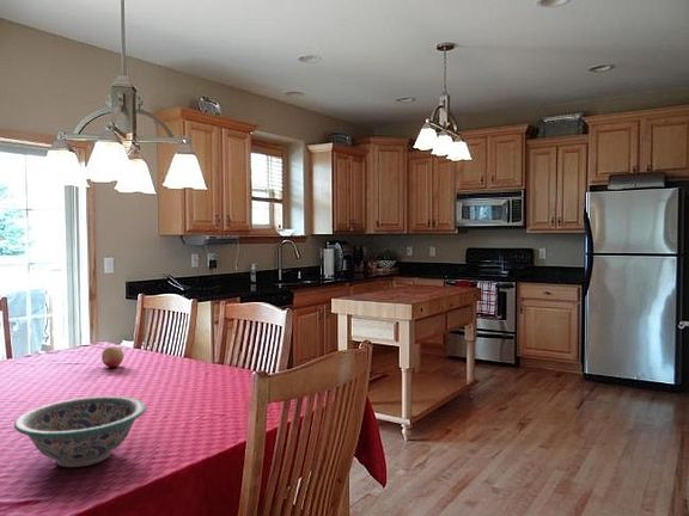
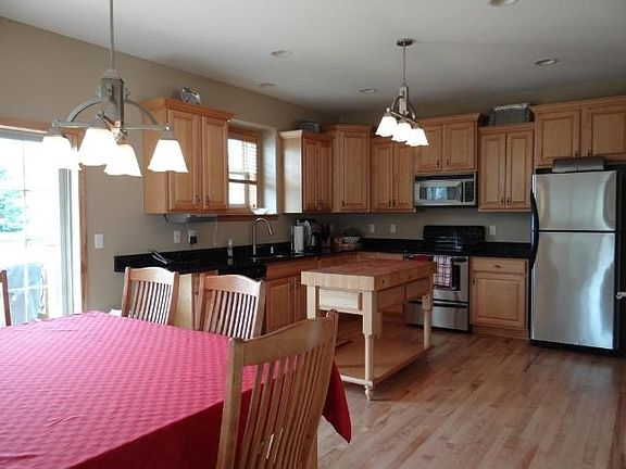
- decorative bowl (84, 435)
- fruit (112, 356)
